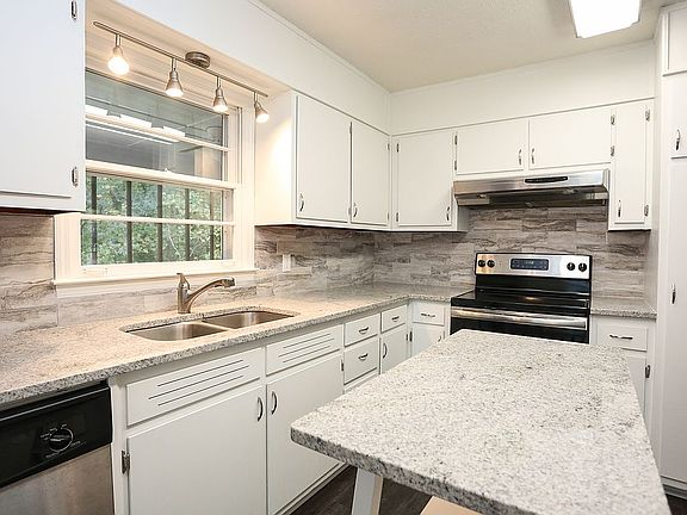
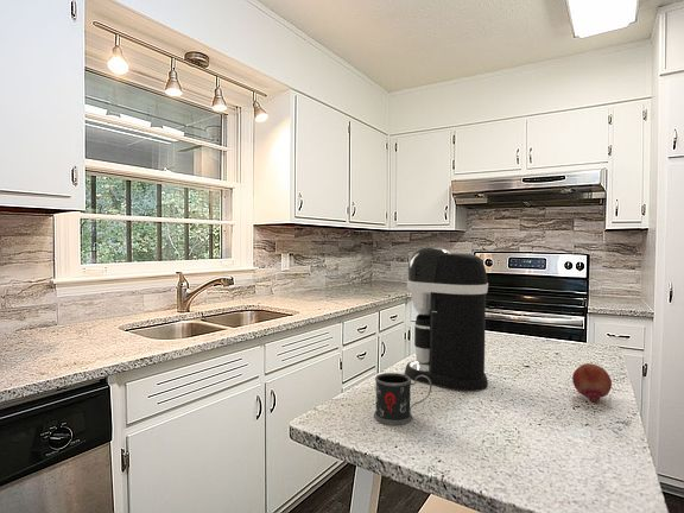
+ coffee maker (445, 312)
+ fruit (591, 380)
+ mug (401, 395)
